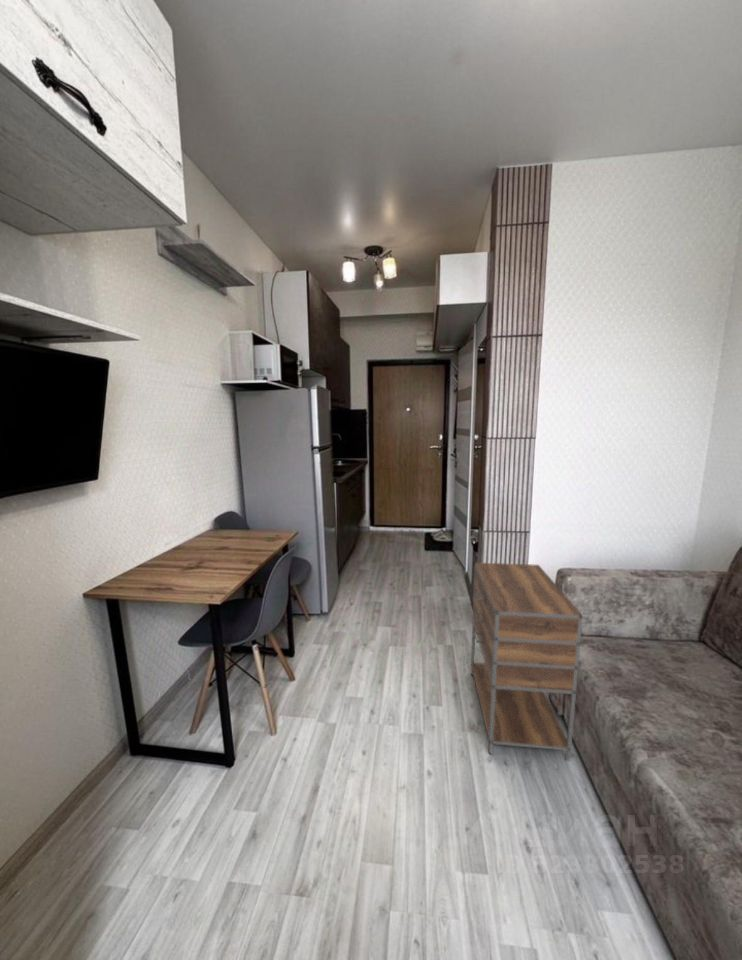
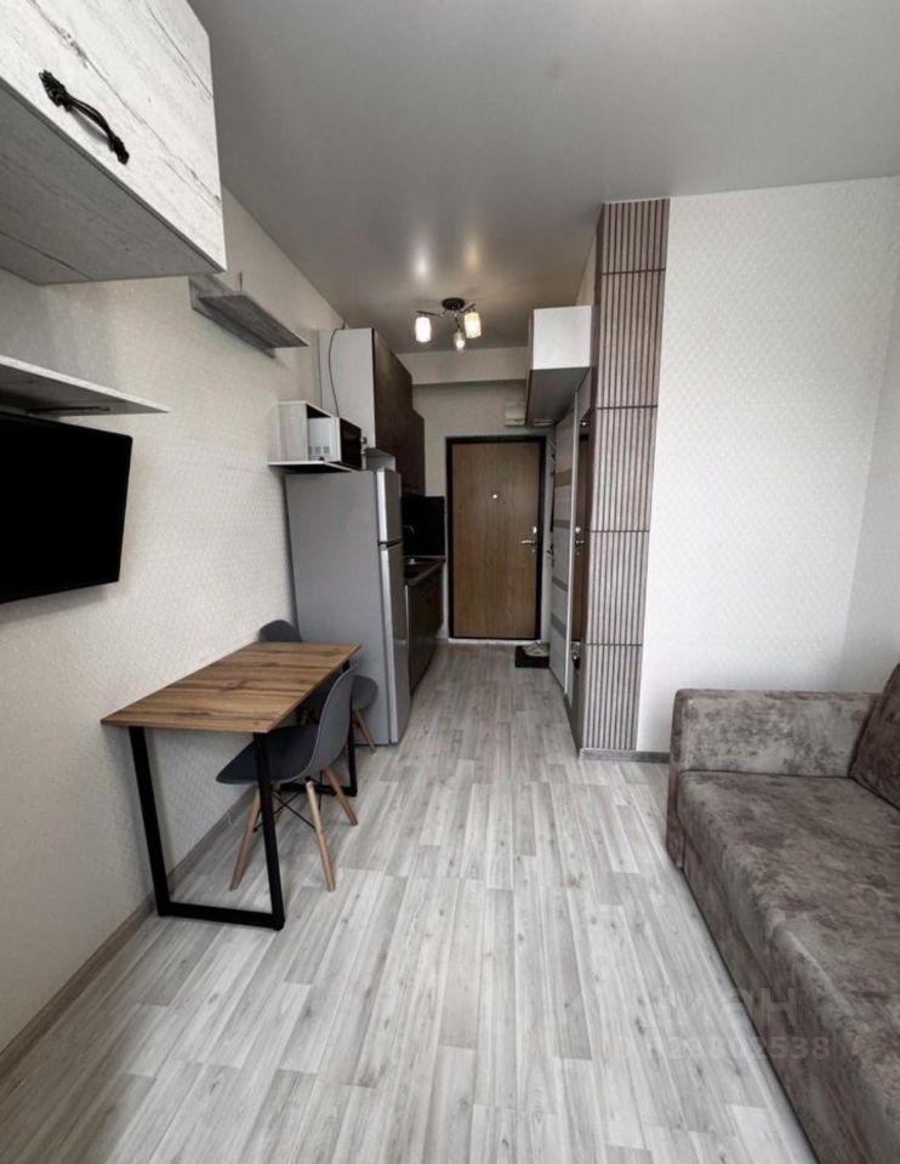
- nightstand (513, 649)
